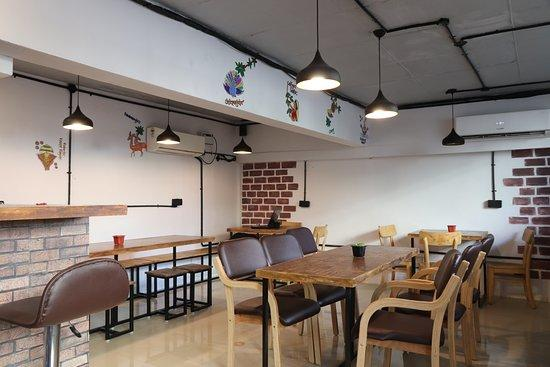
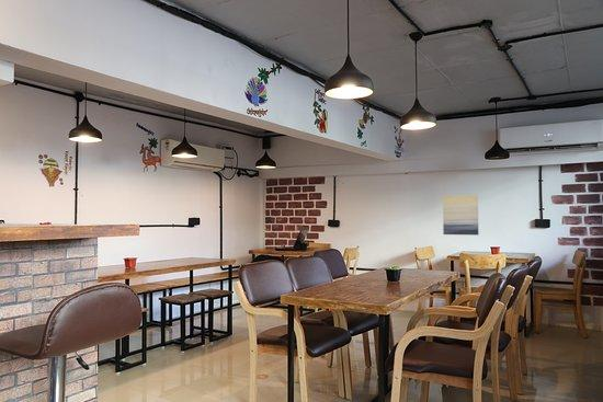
+ wall art (459, 215)
